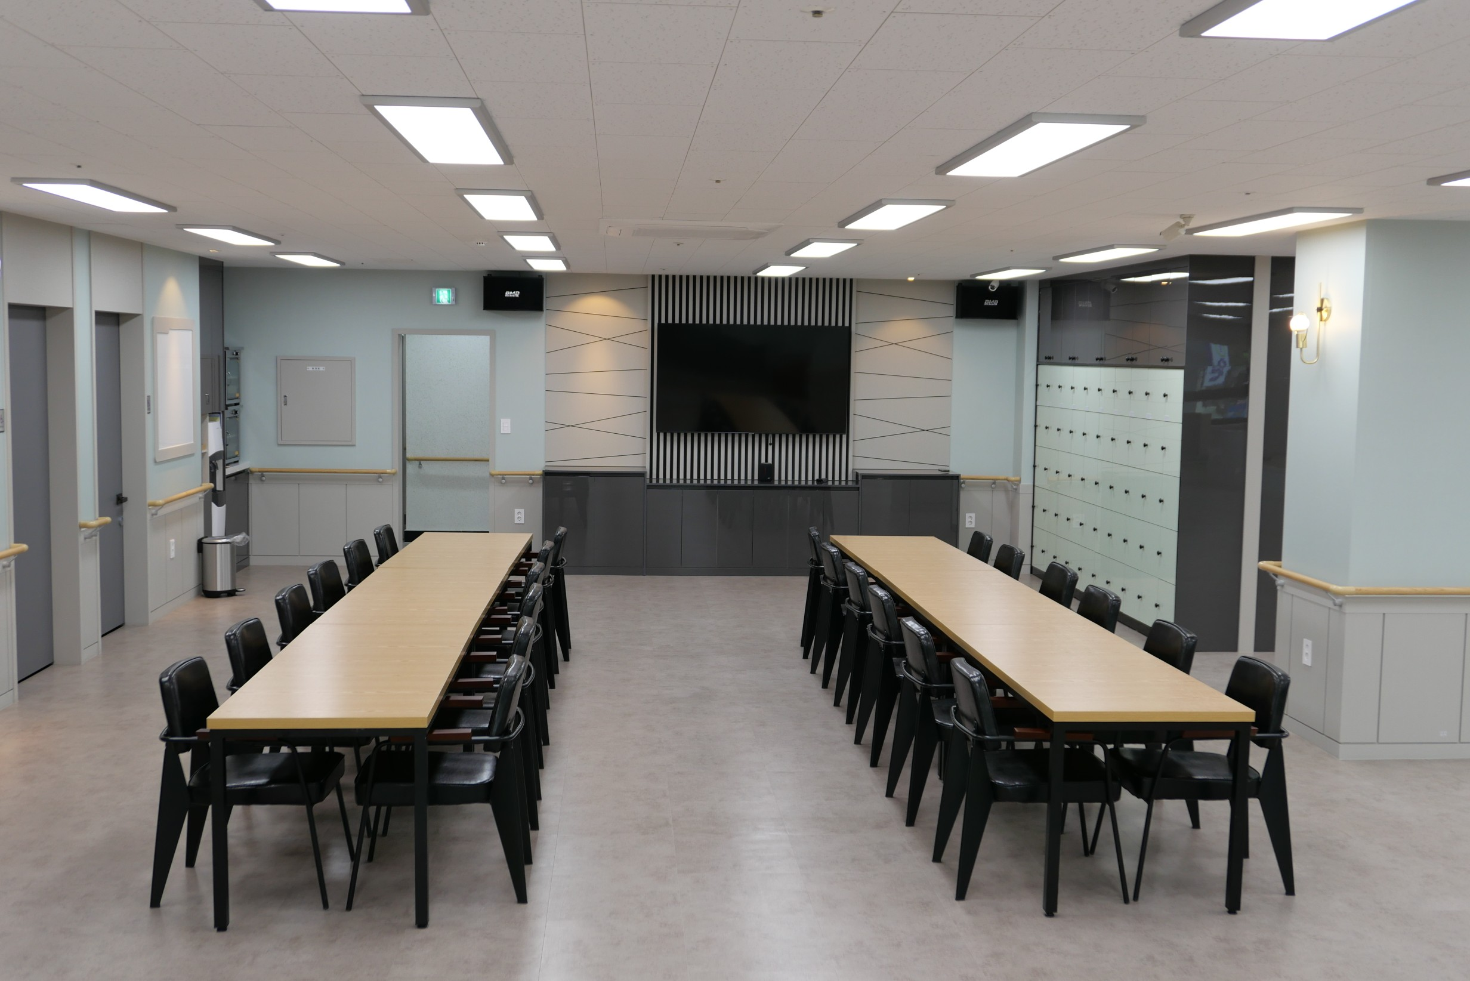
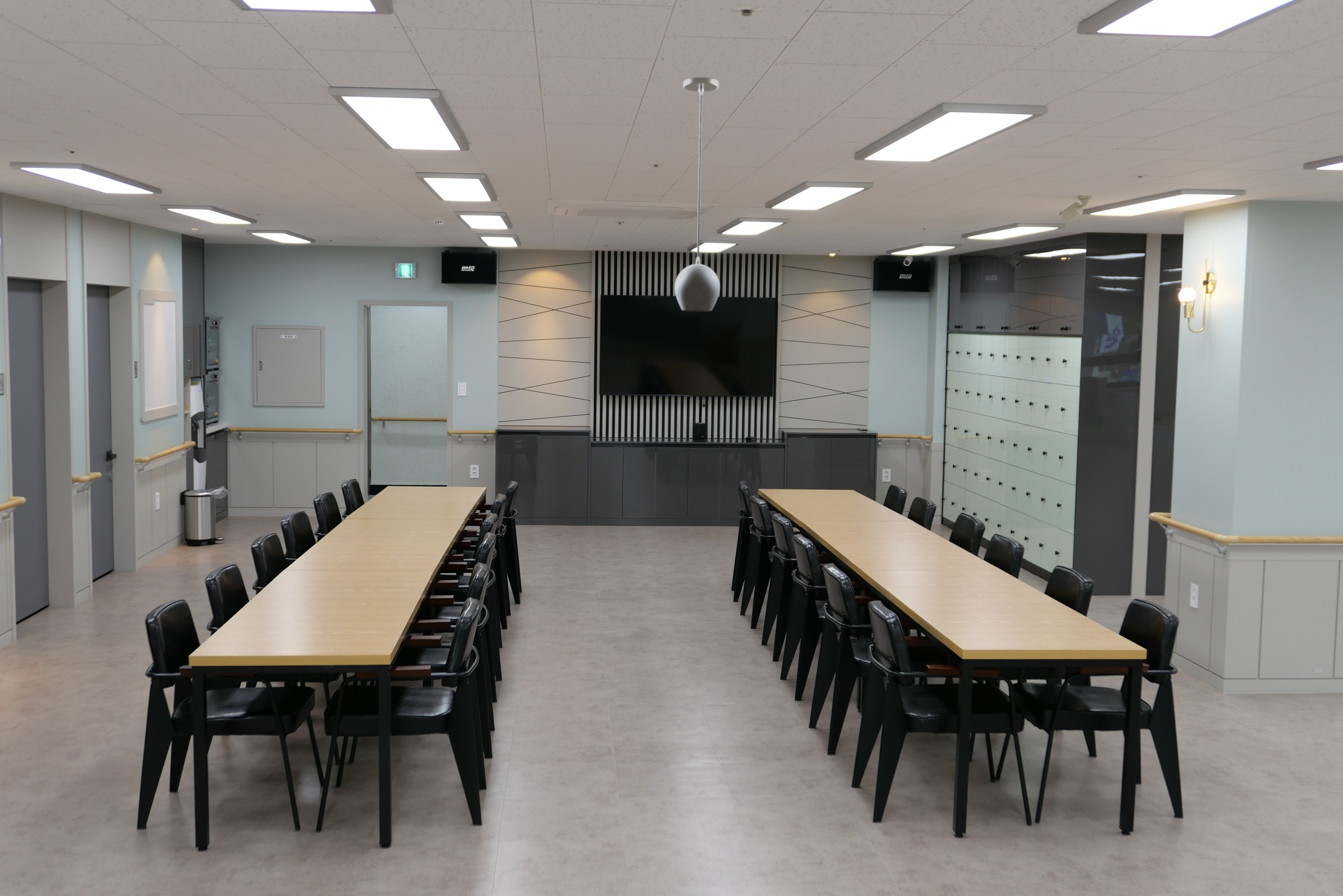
+ light fixture (699, 197)
